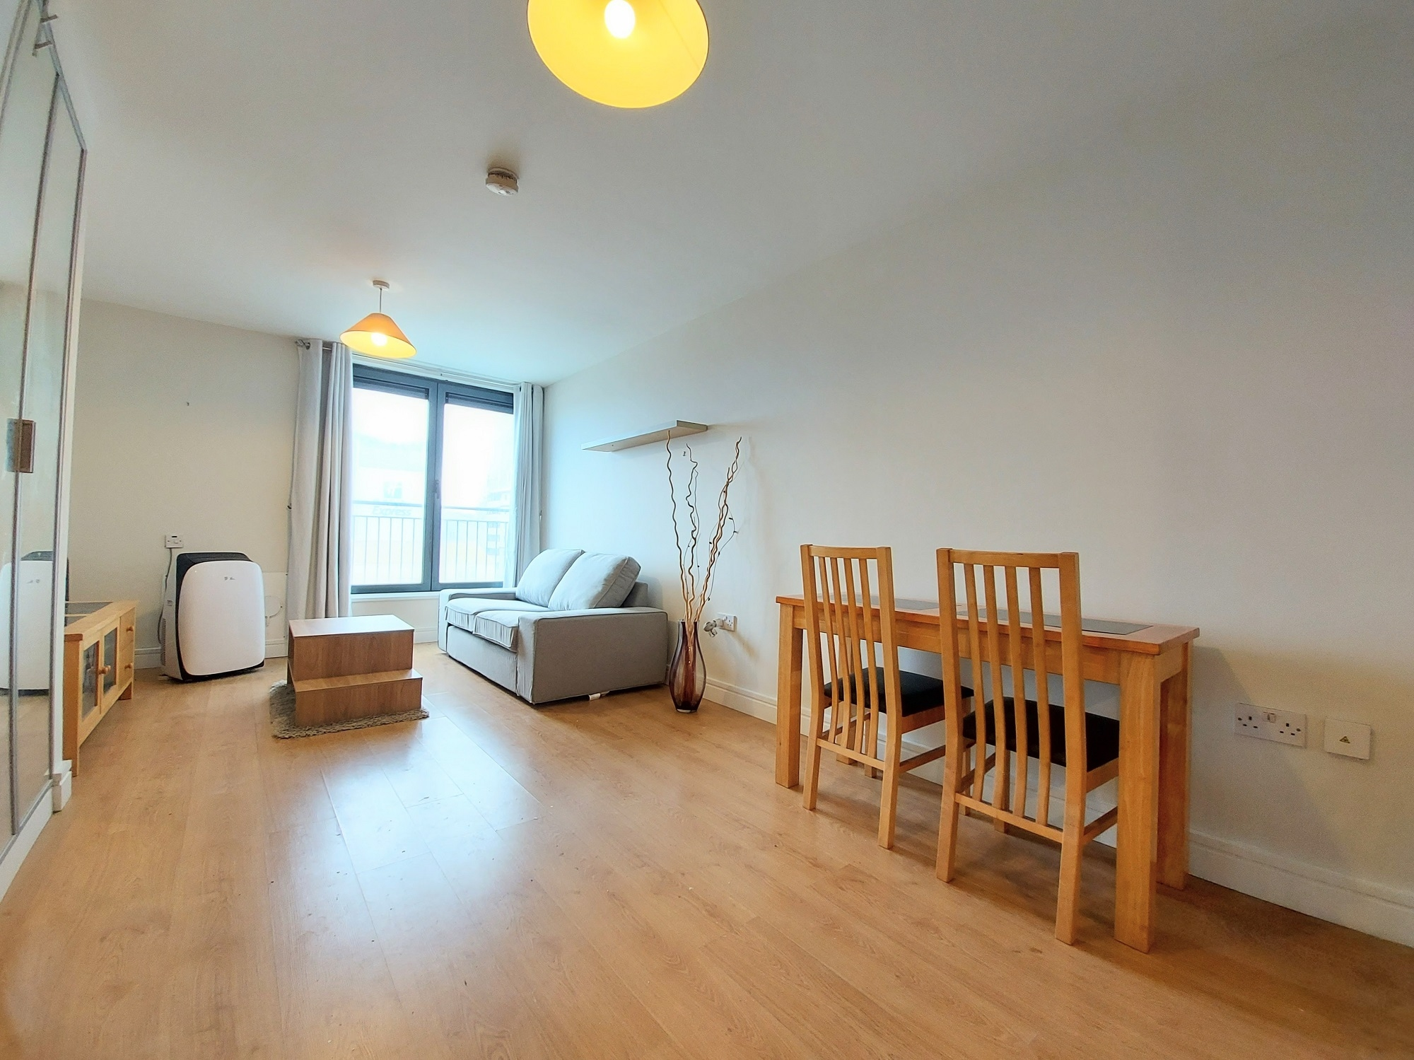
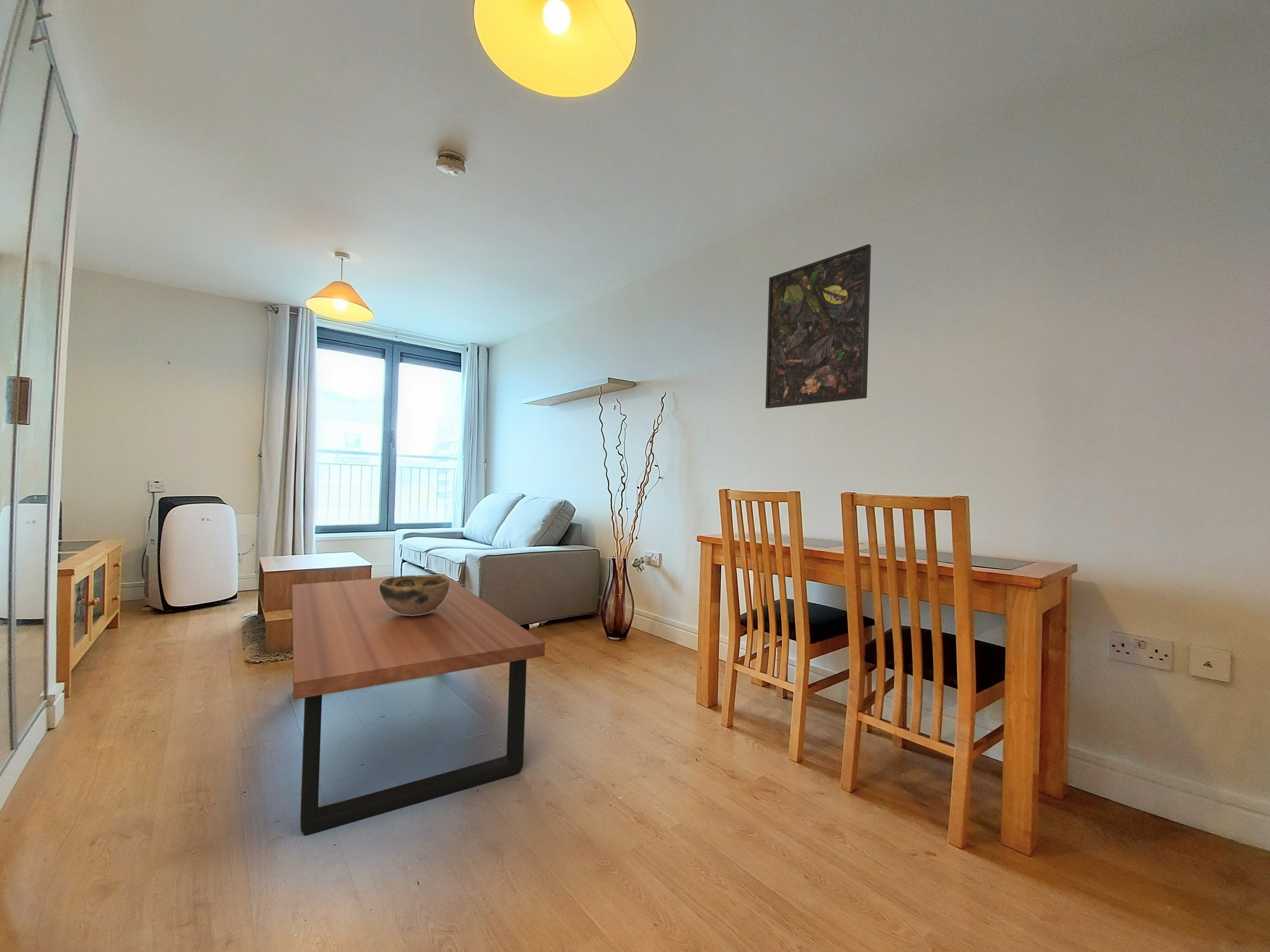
+ coffee table (394, 666)
+ decorative bowl (415, 596)
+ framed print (814, 333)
